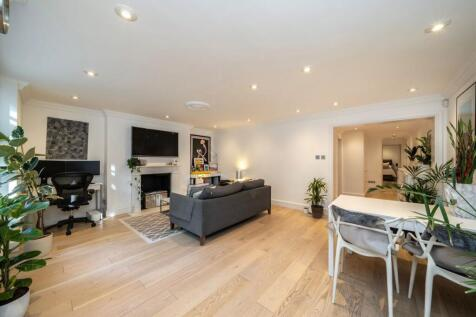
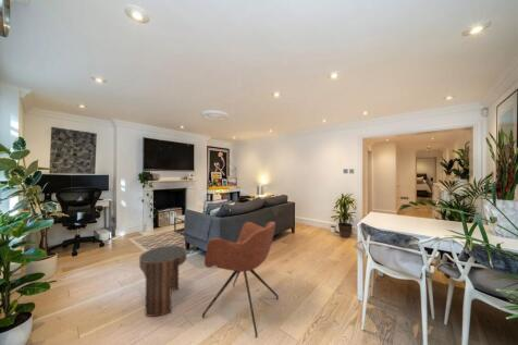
+ armchair (243, 264)
+ side table (163, 276)
